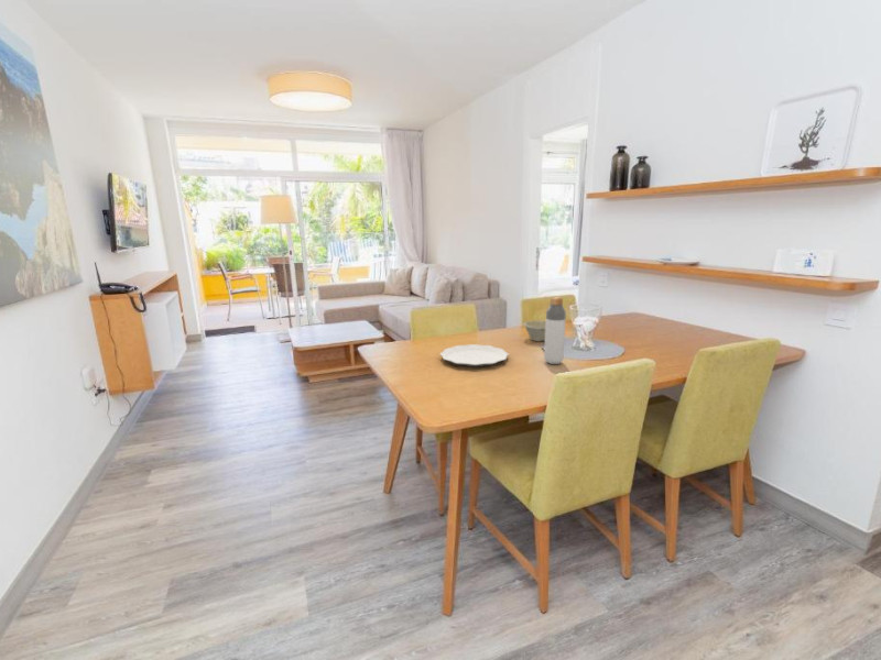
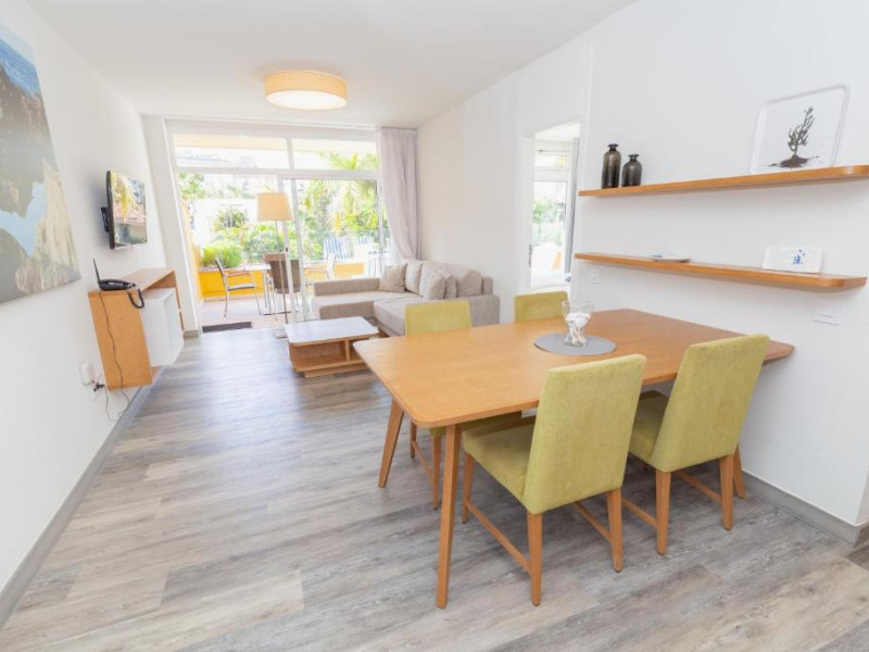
- bowl (539, 330)
- plate (474, 355)
- bottle (555, 330)
